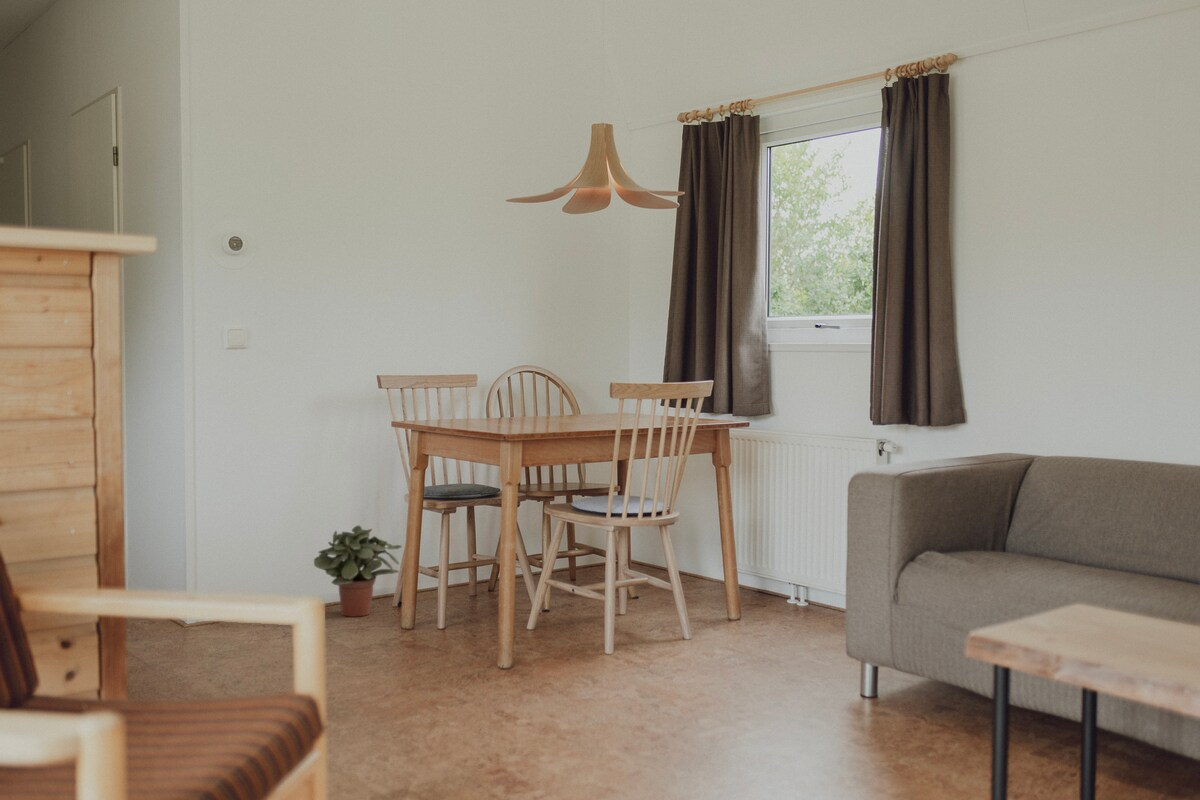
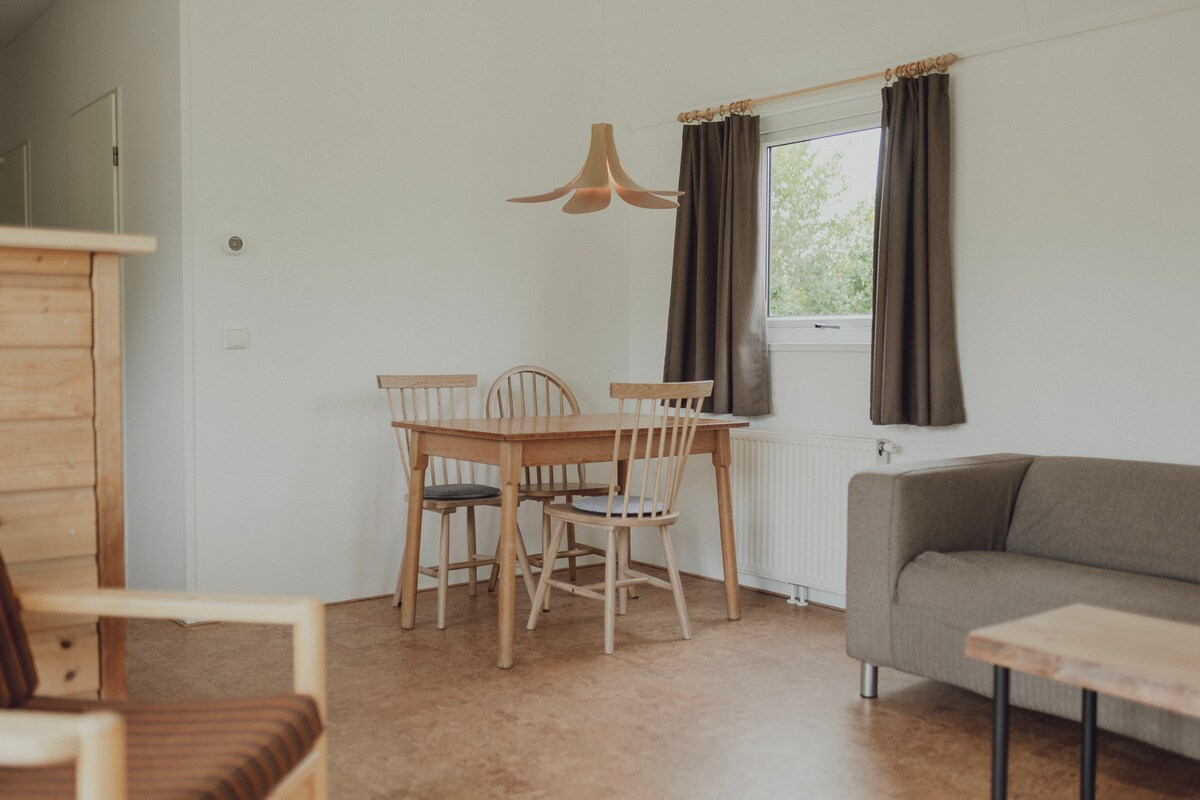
- potted plant (357, 568)
